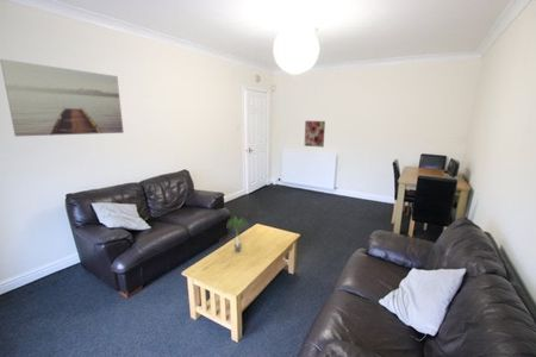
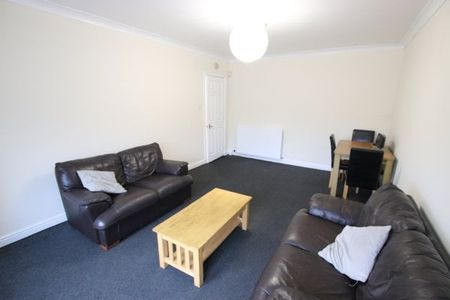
- wall art (71, 102)
- potted plant (237, 232)
- wall art (313, 133)
